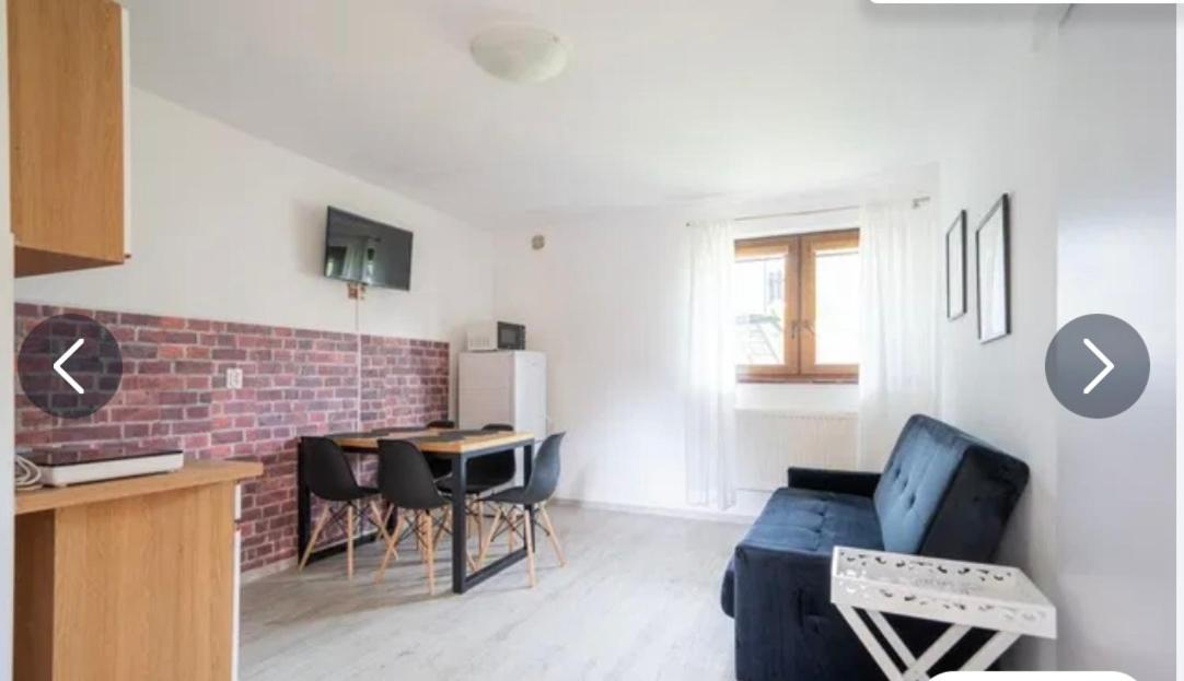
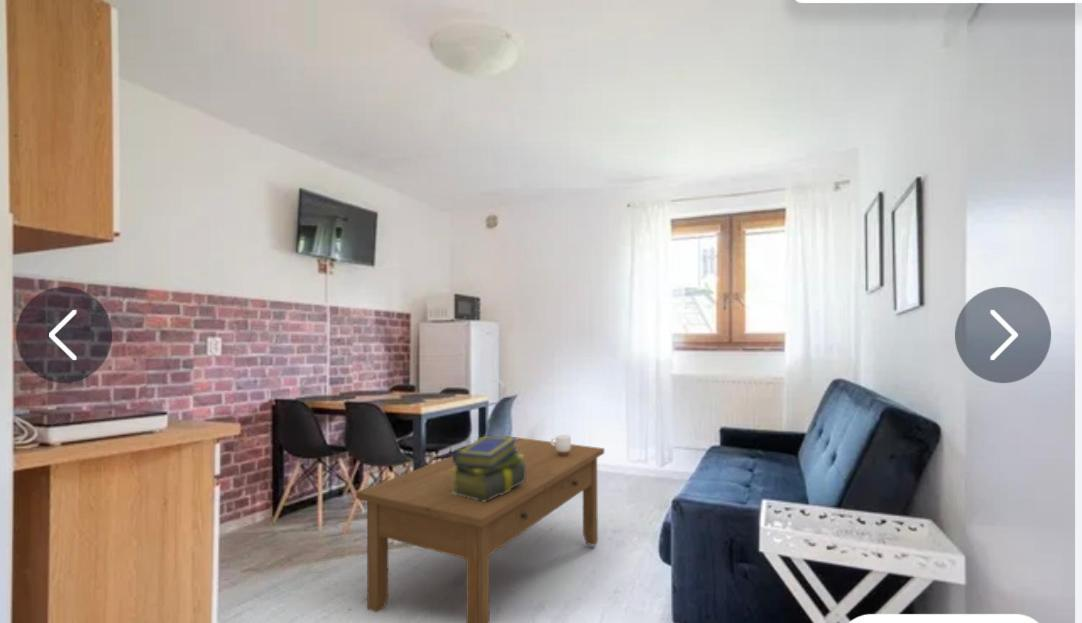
+ coffee table (497, 520)
+ mug (560, 444)
+ stack of books (489, 465)
